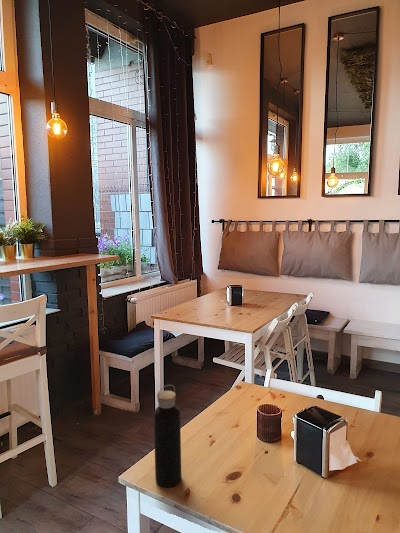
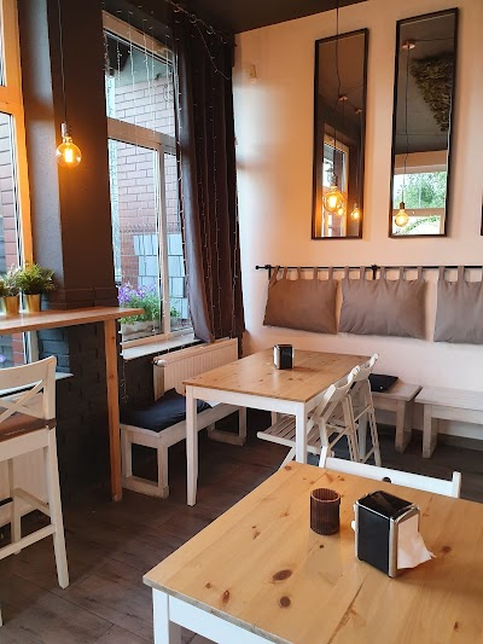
- water bottle (167, 432)
